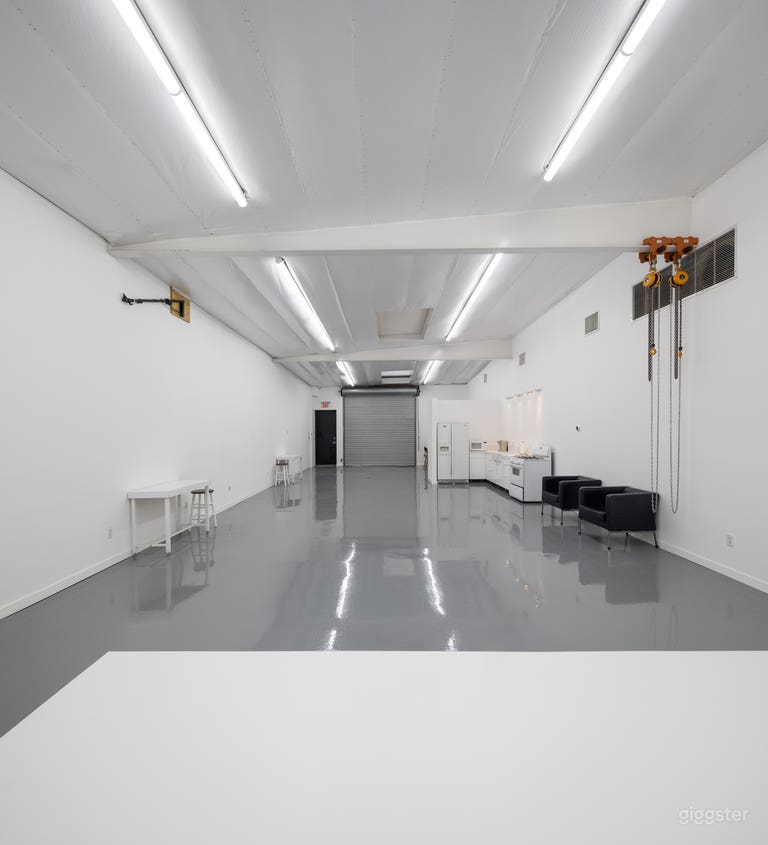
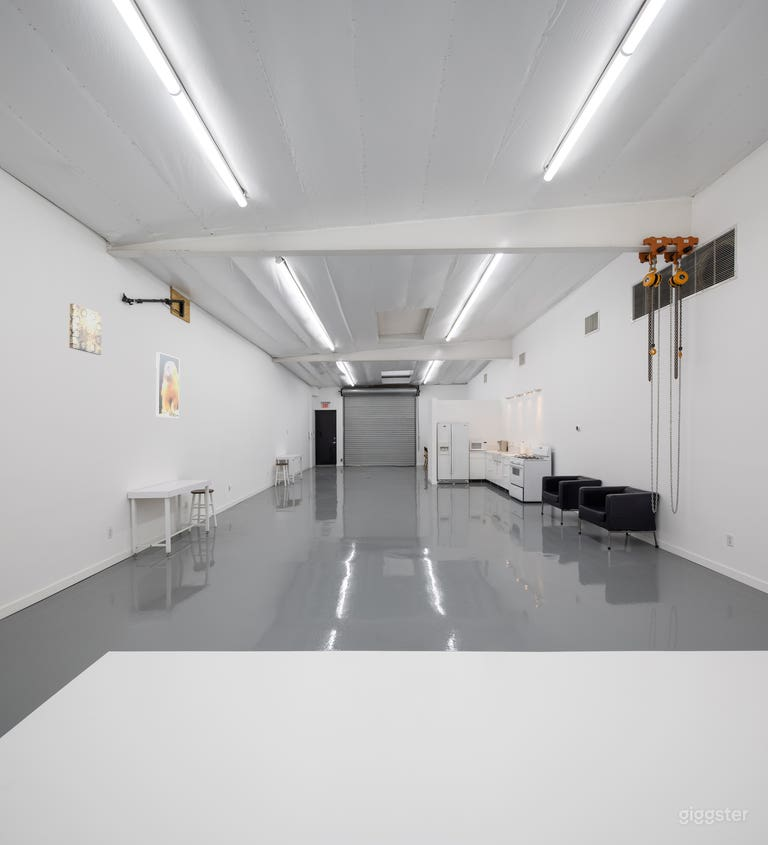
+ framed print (168, 386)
+ wall art (86, 330)
